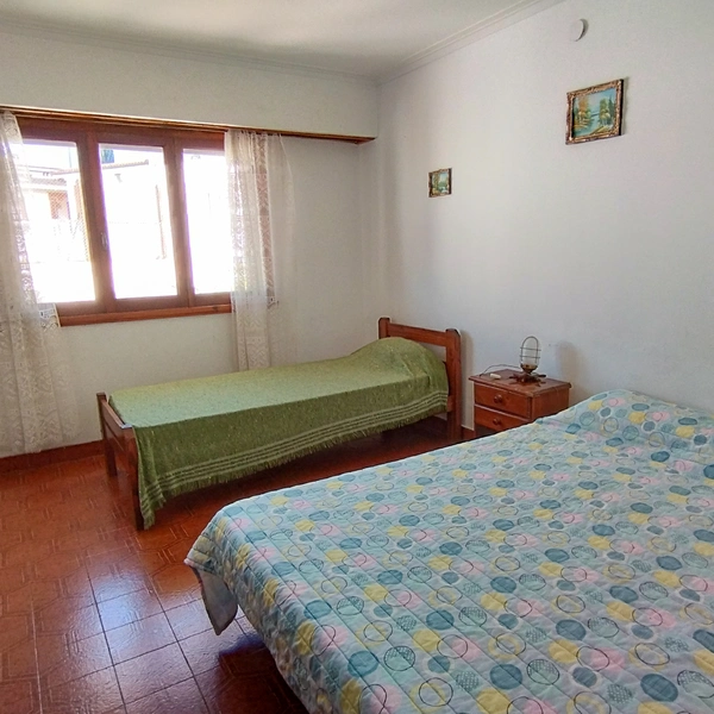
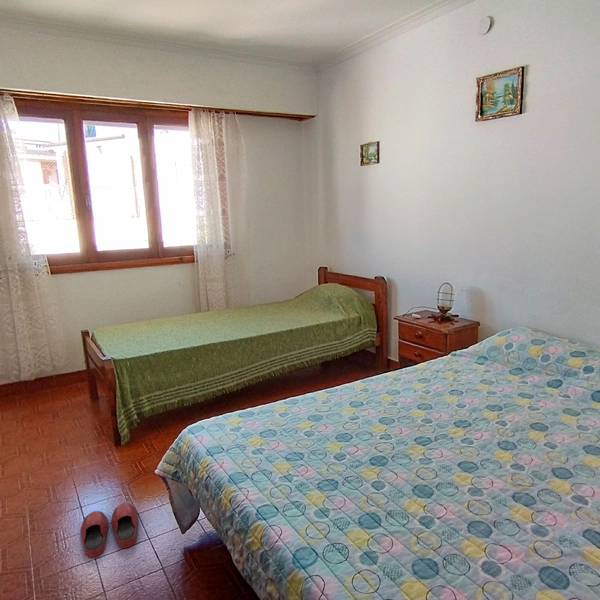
+ slippers (107, 523)
